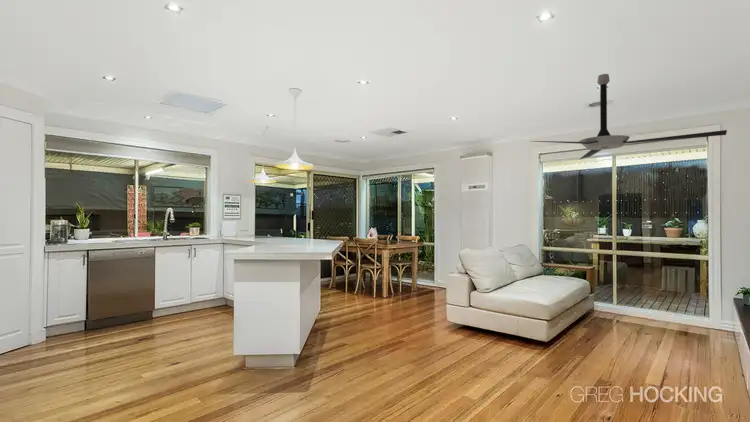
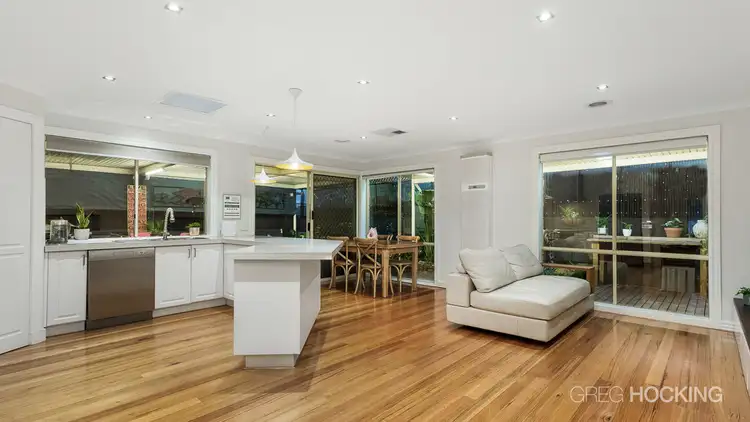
- ceiling fan (606, 111)
